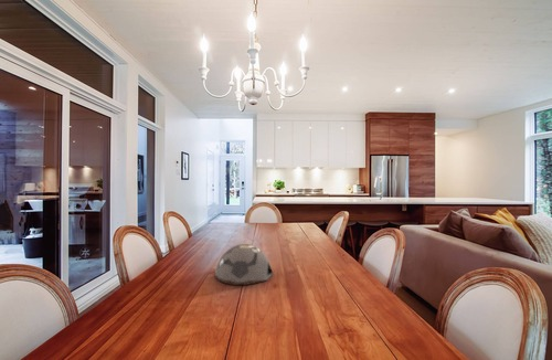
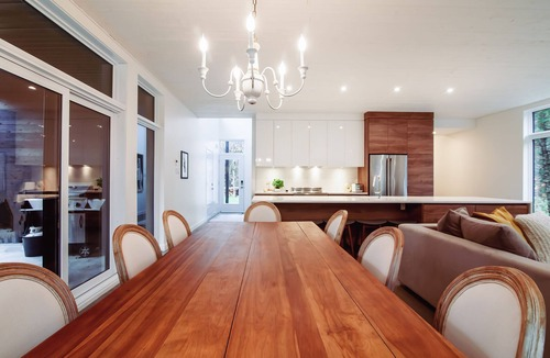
- decorative bowl (244, 258)
